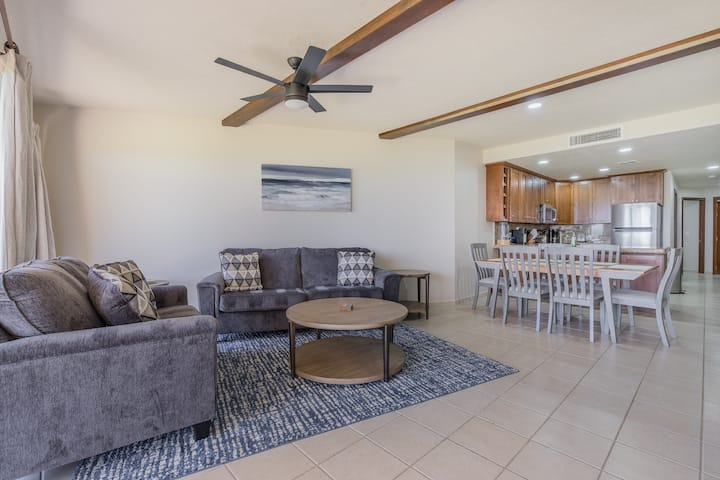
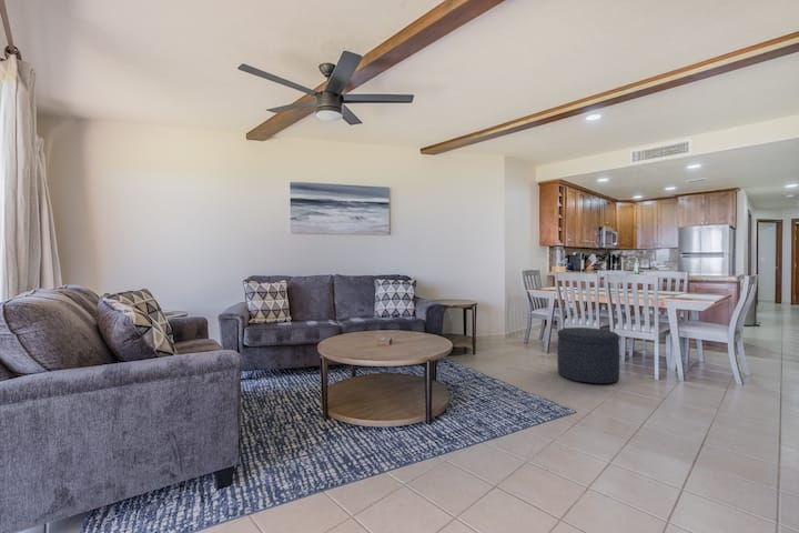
+ ottoman (587, 353)
